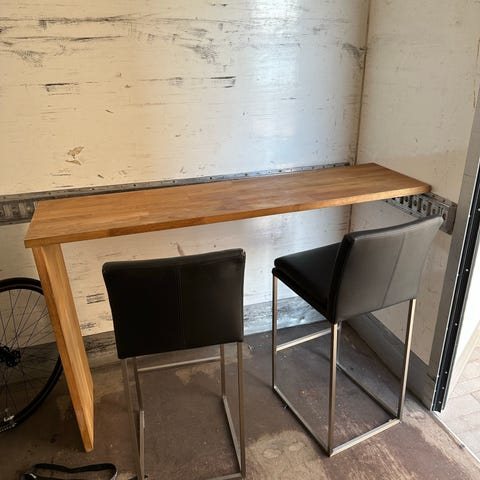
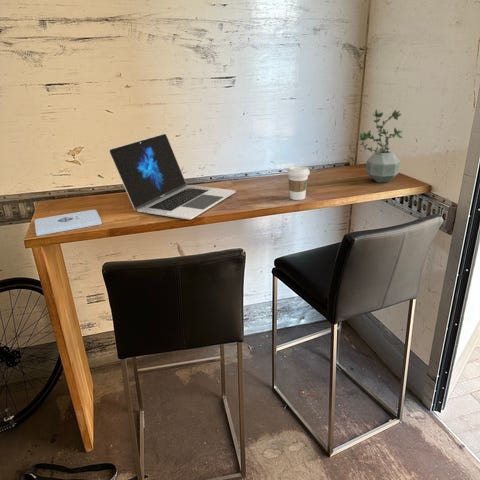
+ coffee cup (297, 183)
+ laptop (176, 172)
+ potted plant (380, 145)
+ notepad (67, 221)
